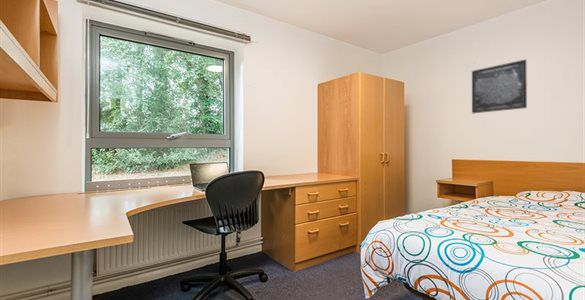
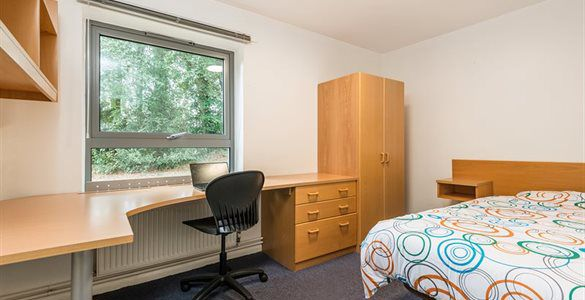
- wall art (497, 88)
